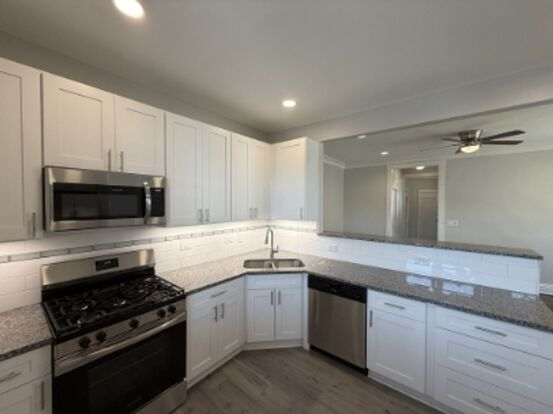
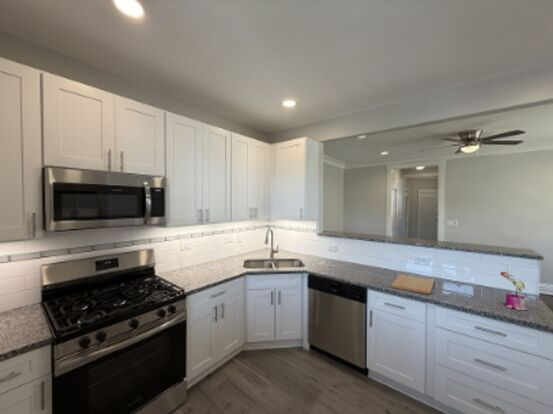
+ cutting board (413, 282)
+ potted plant (516, 290)
